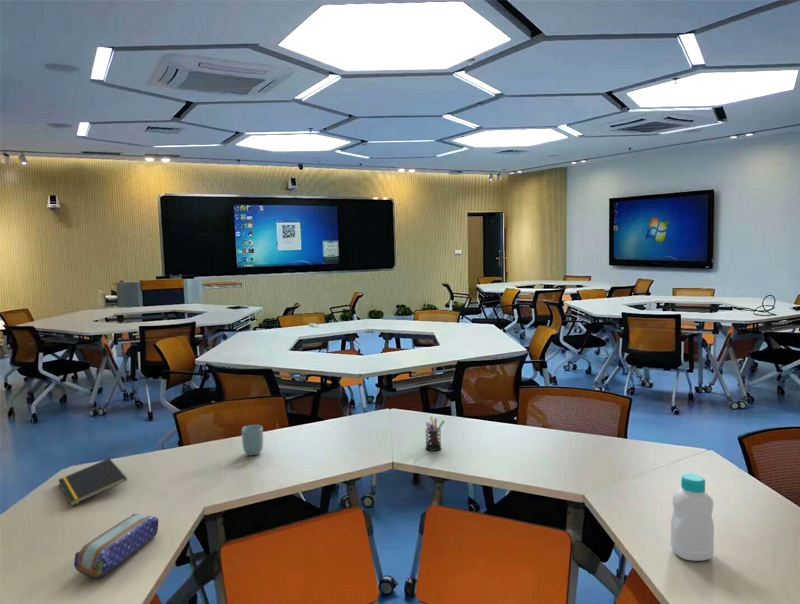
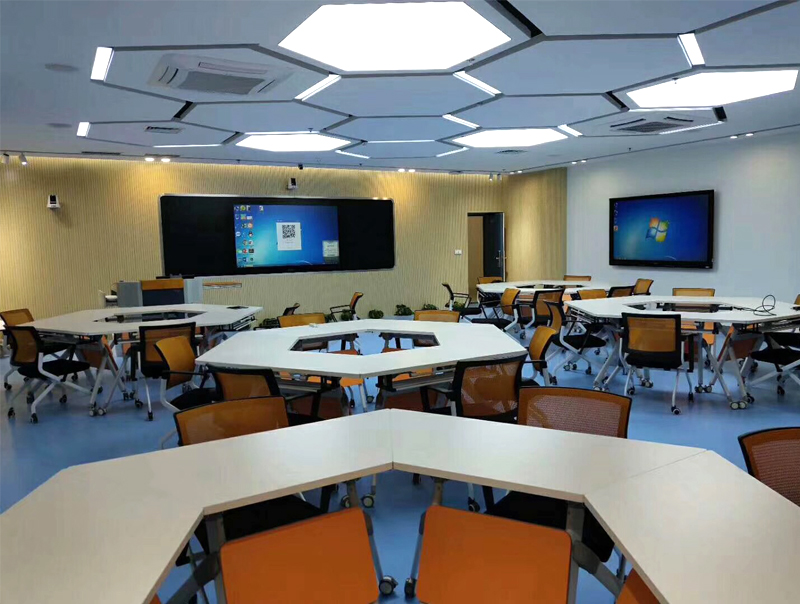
- pen holder (435, 432)
- pencil case (118, 542)
- cup (252, 440)
- notepad (91, 480)
- bottle (692, 515)
